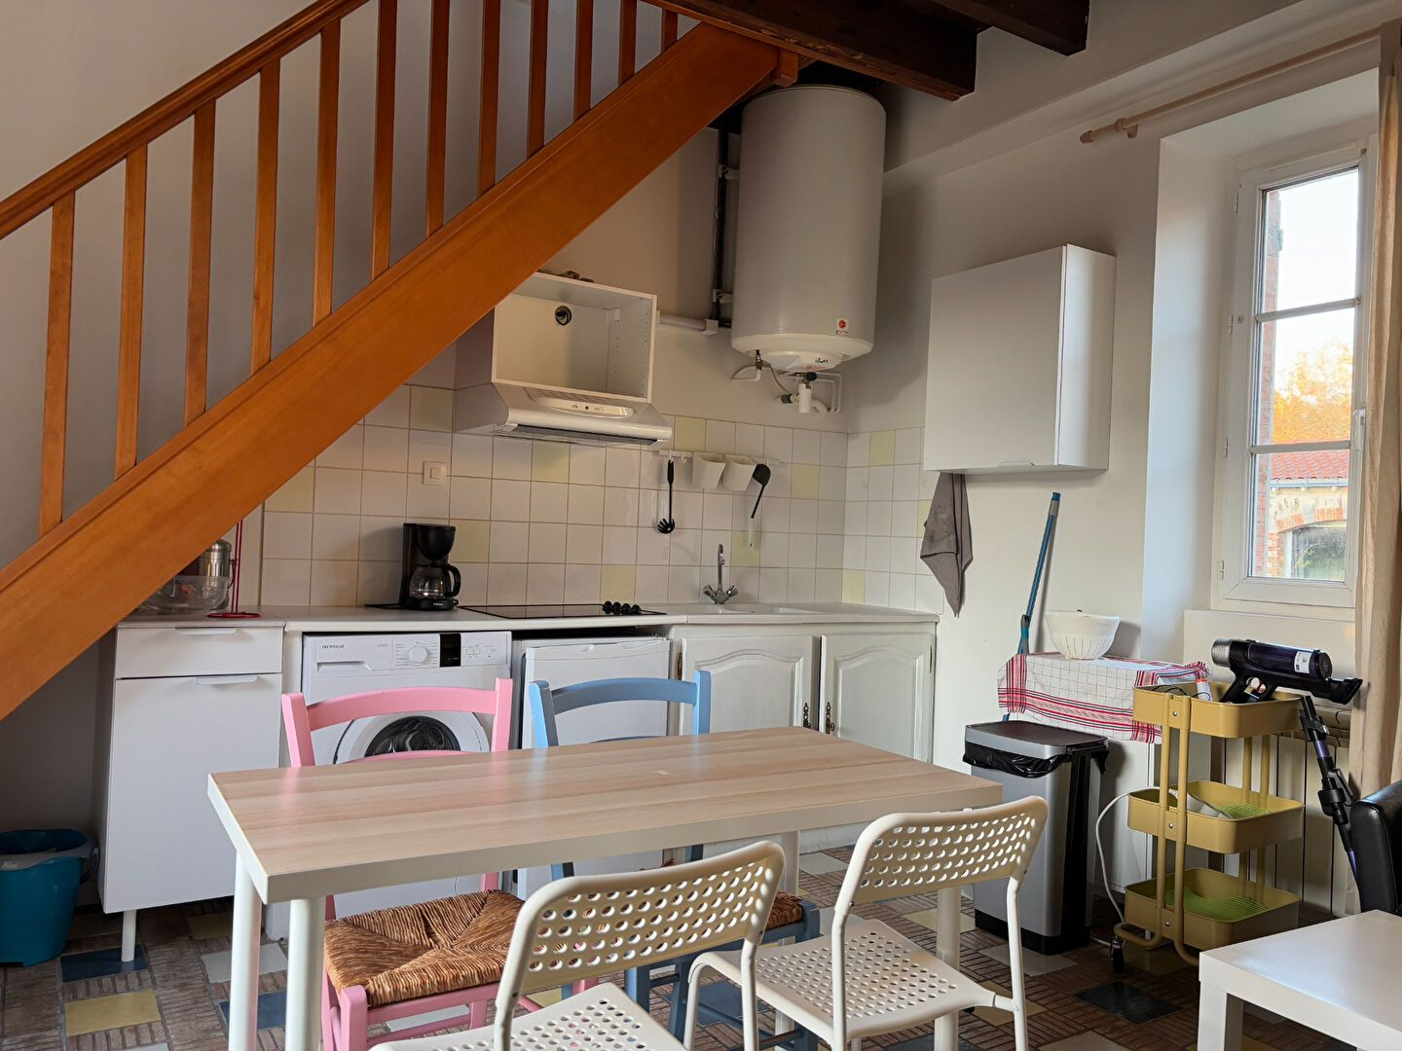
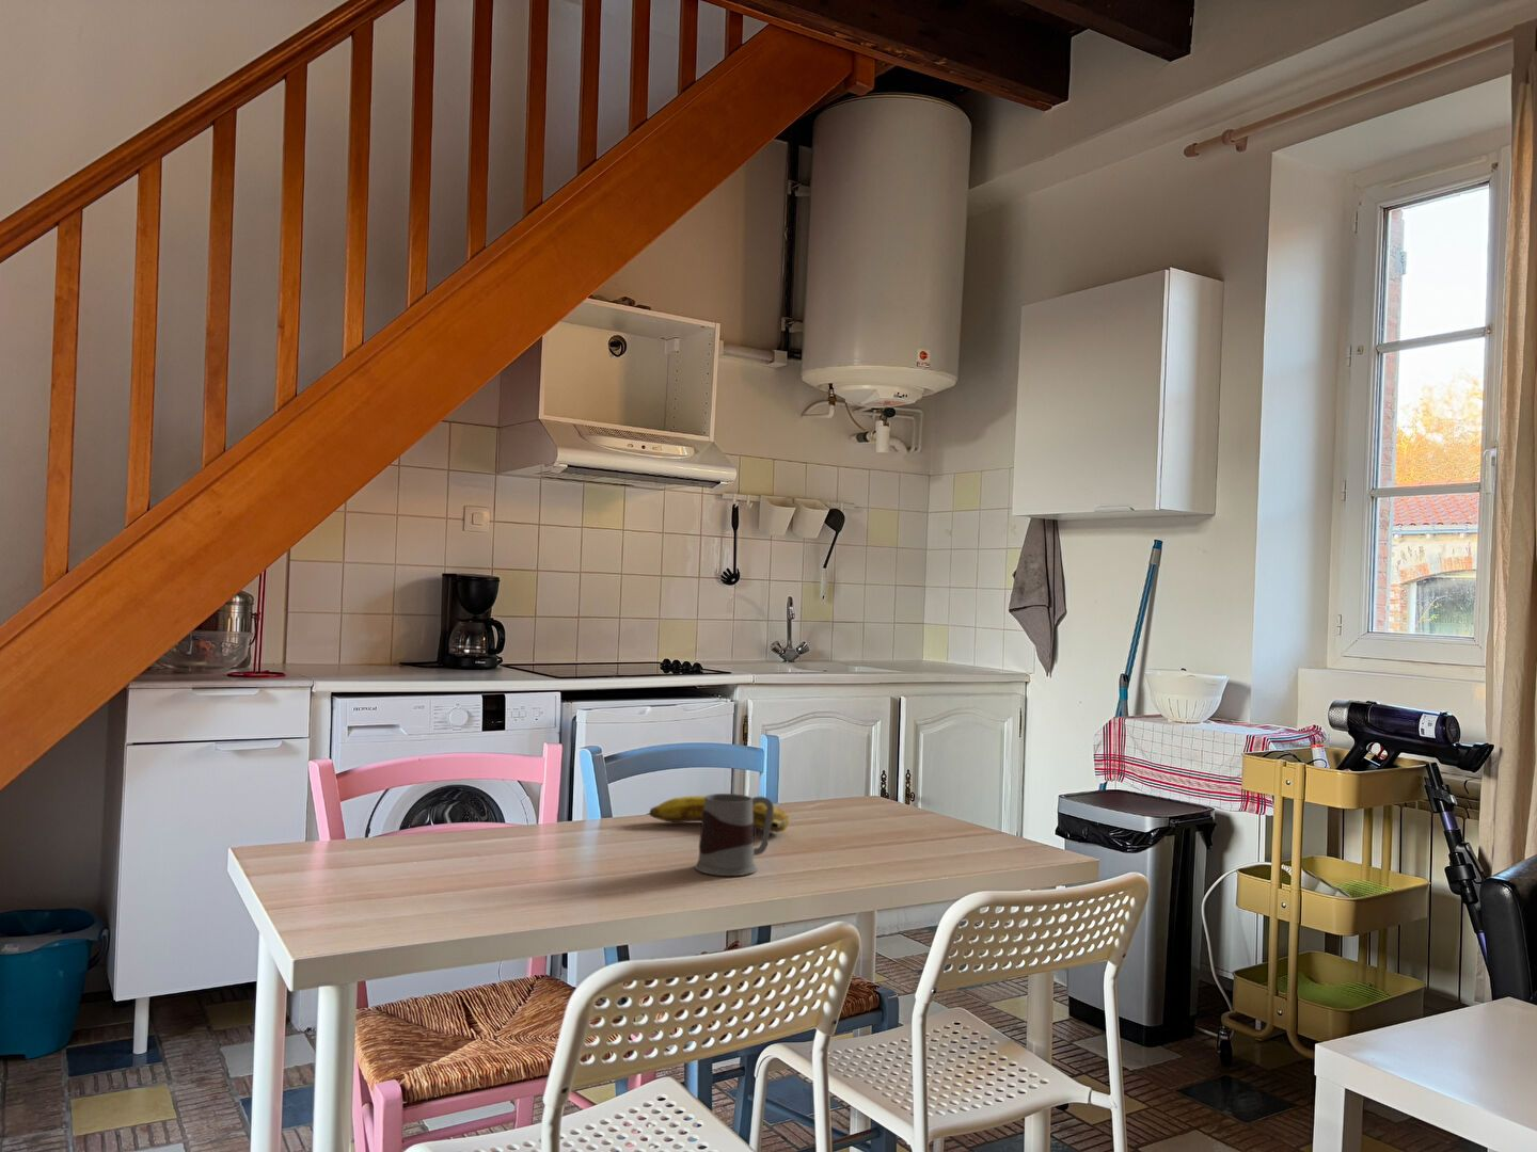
+ mug (736, 833)
+ banana (703, 808)
